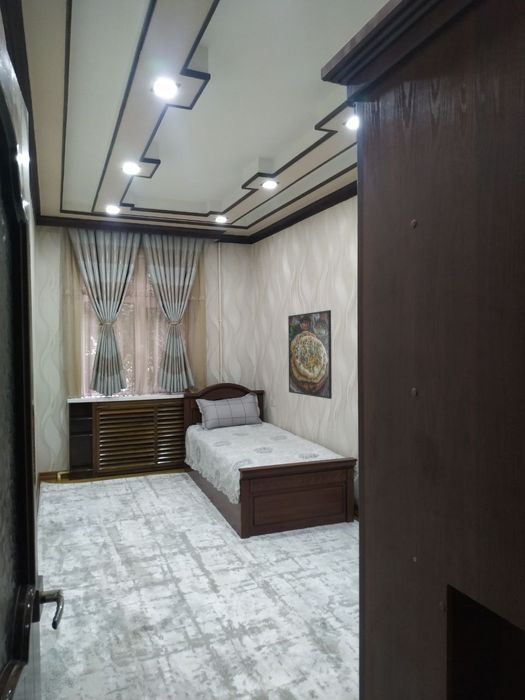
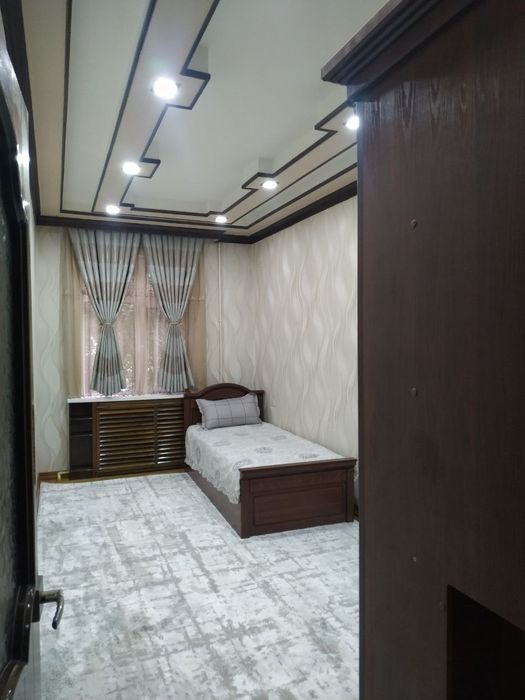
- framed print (308, 354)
